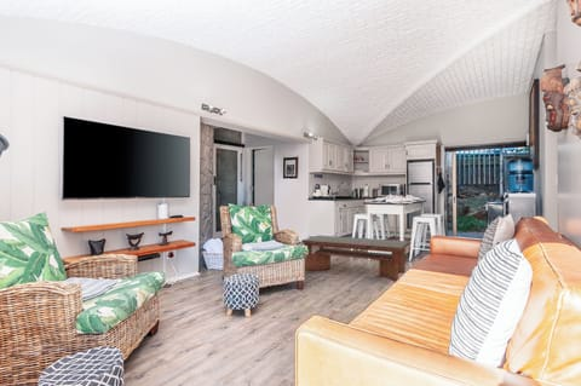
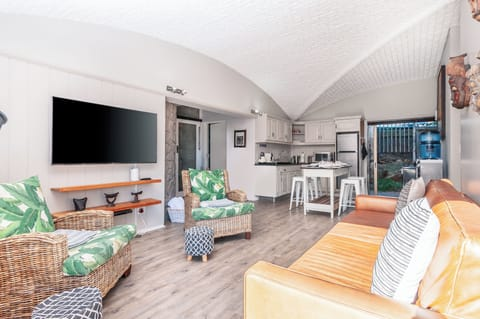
- coffee table (353, 255)
